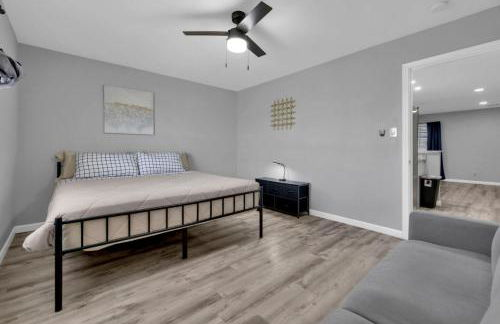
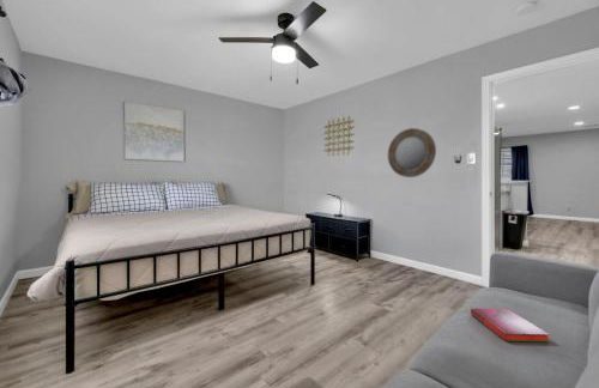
+ hardback book (506, 323)
+ home mirror (410, 152)
